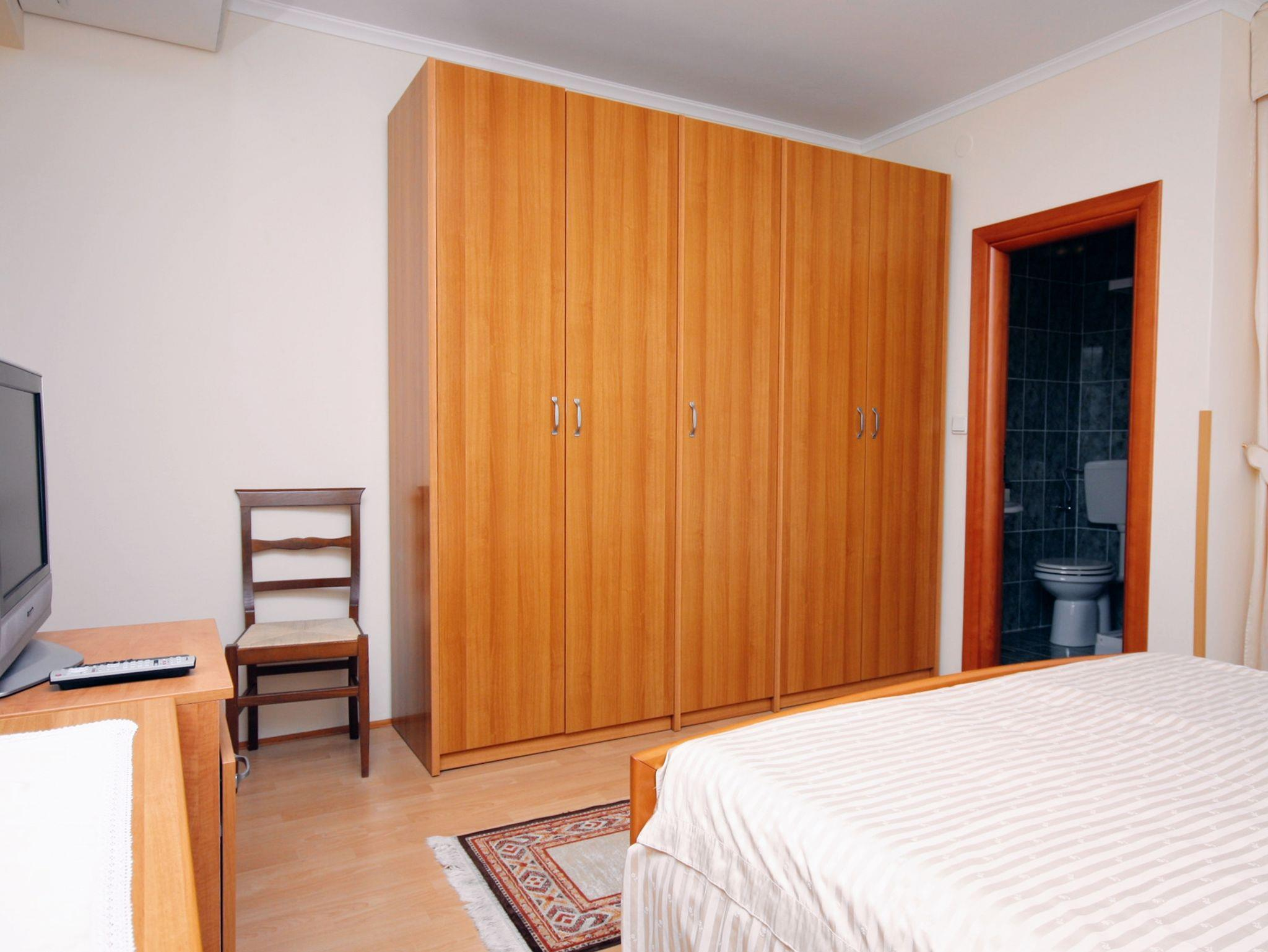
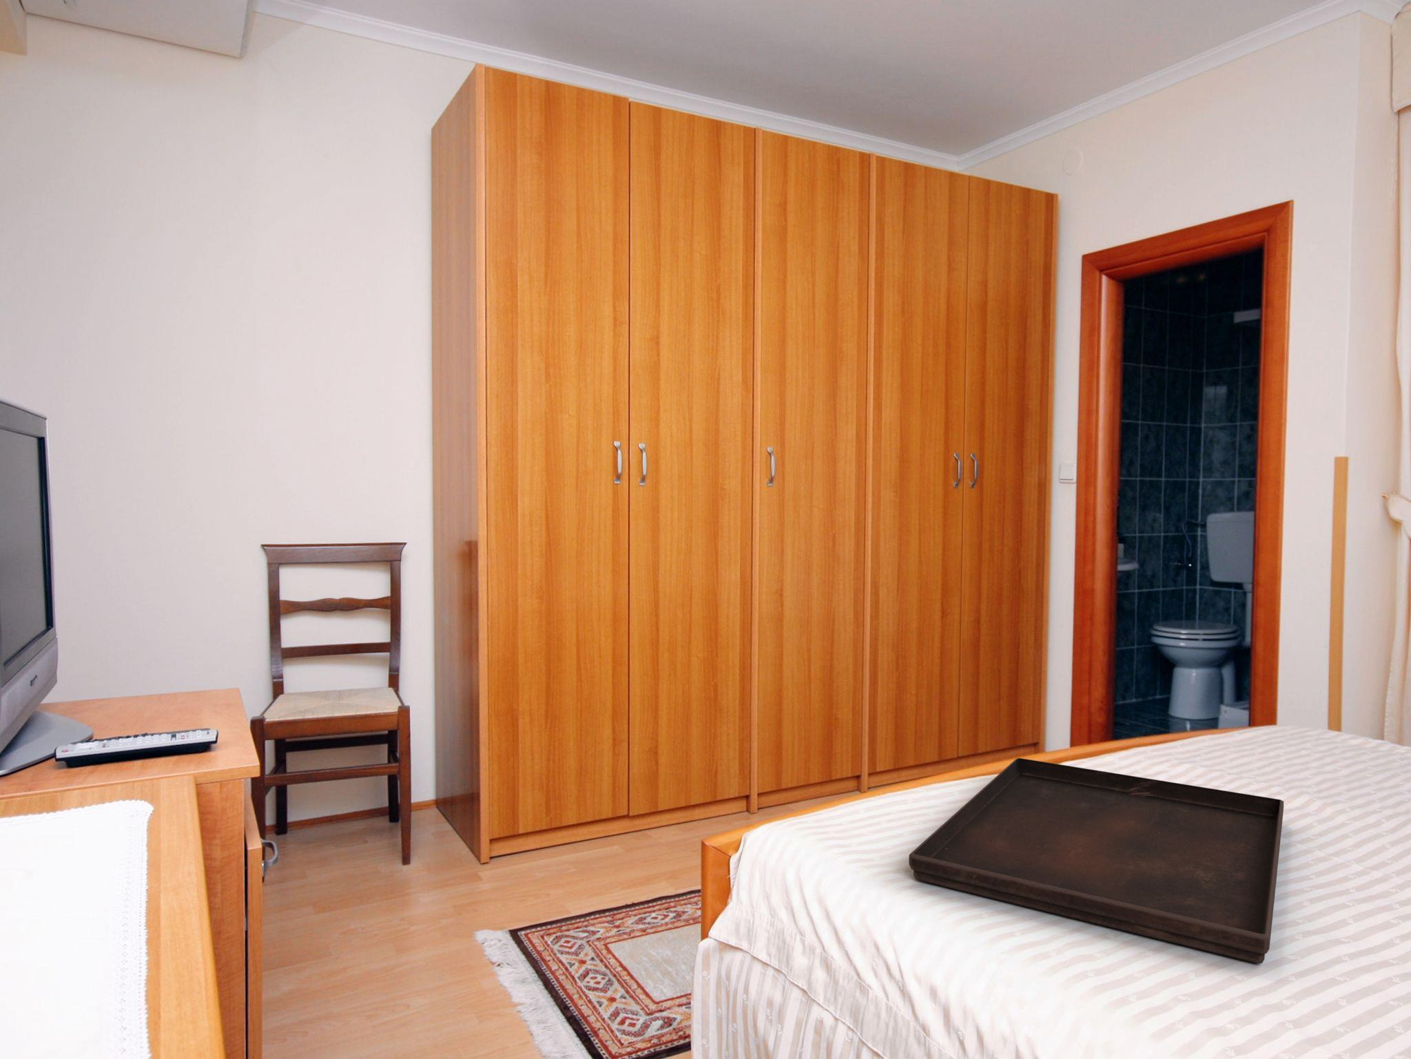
+ serving tray (1111, 837)
